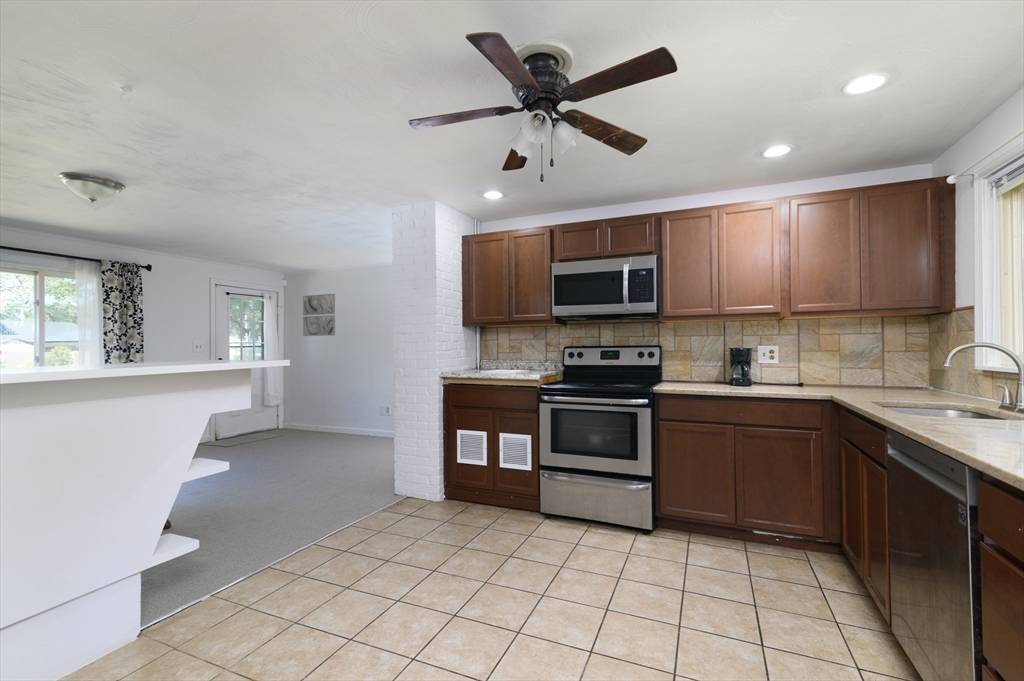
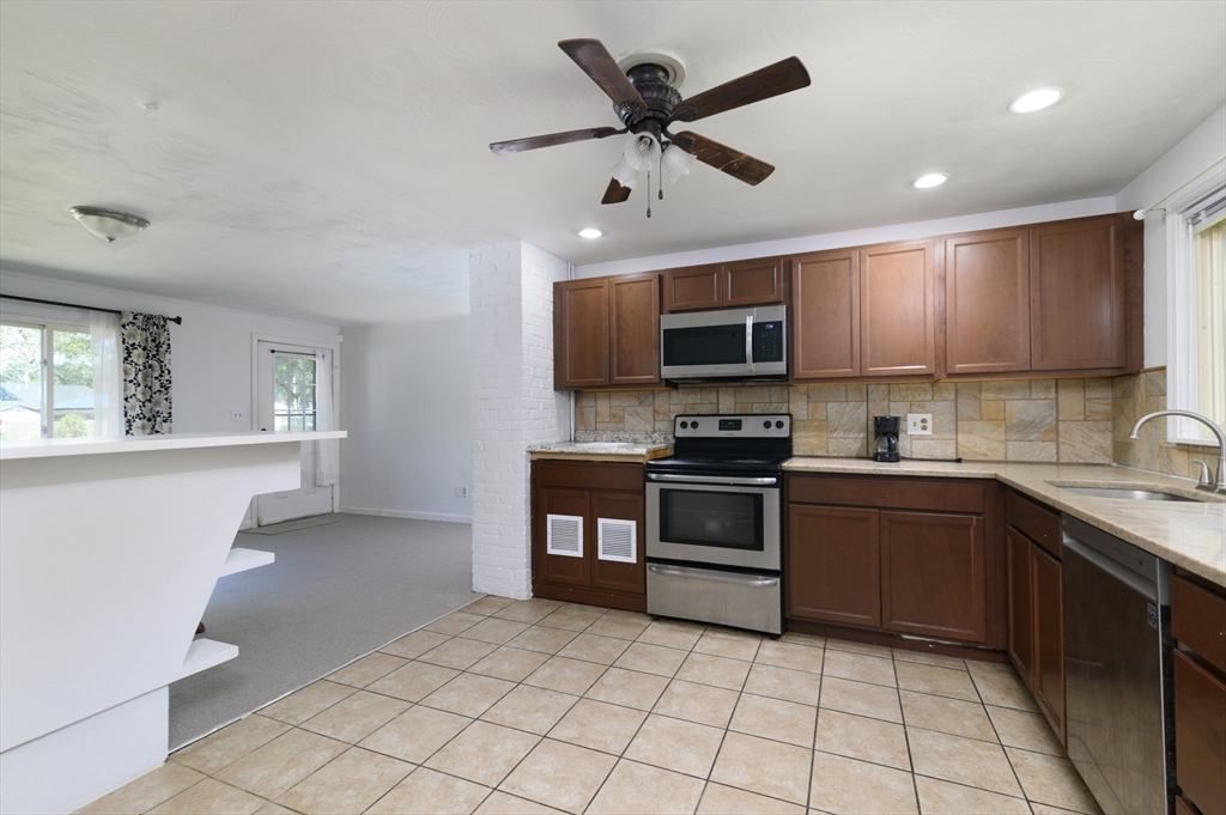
- wall art (318, 314)
